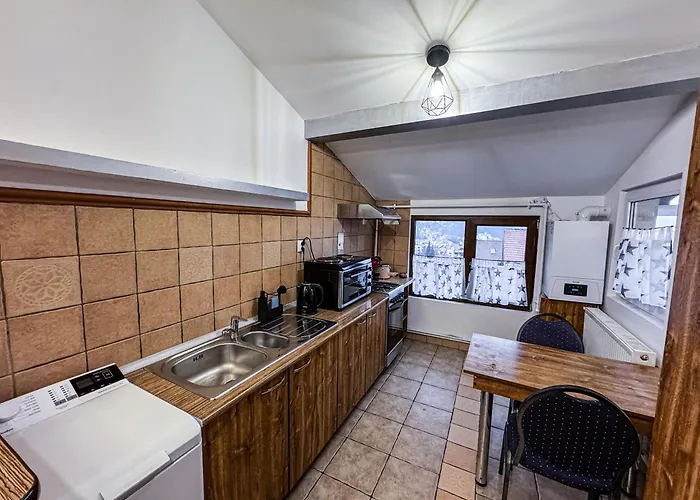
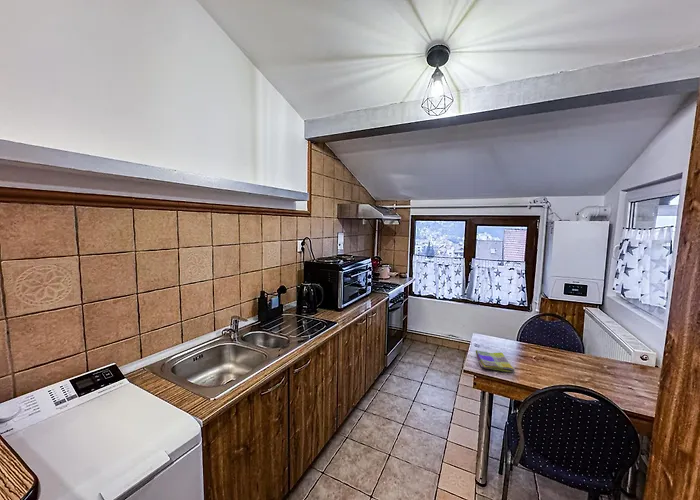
+ dish towel (493, 360)
